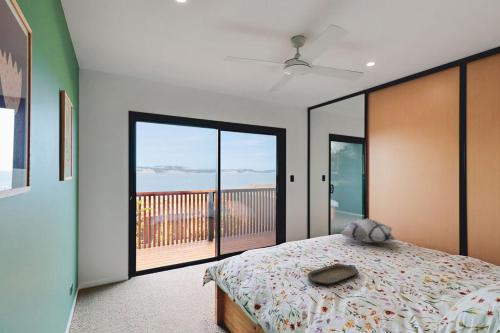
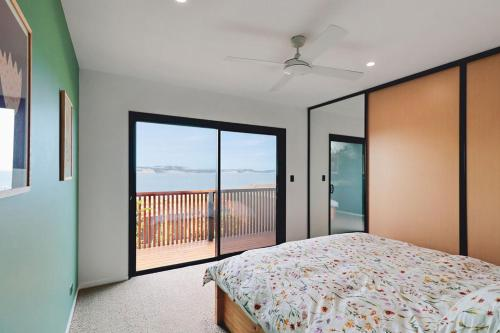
- serving tray (333, 274)
- decorative pillow (367, 230)
